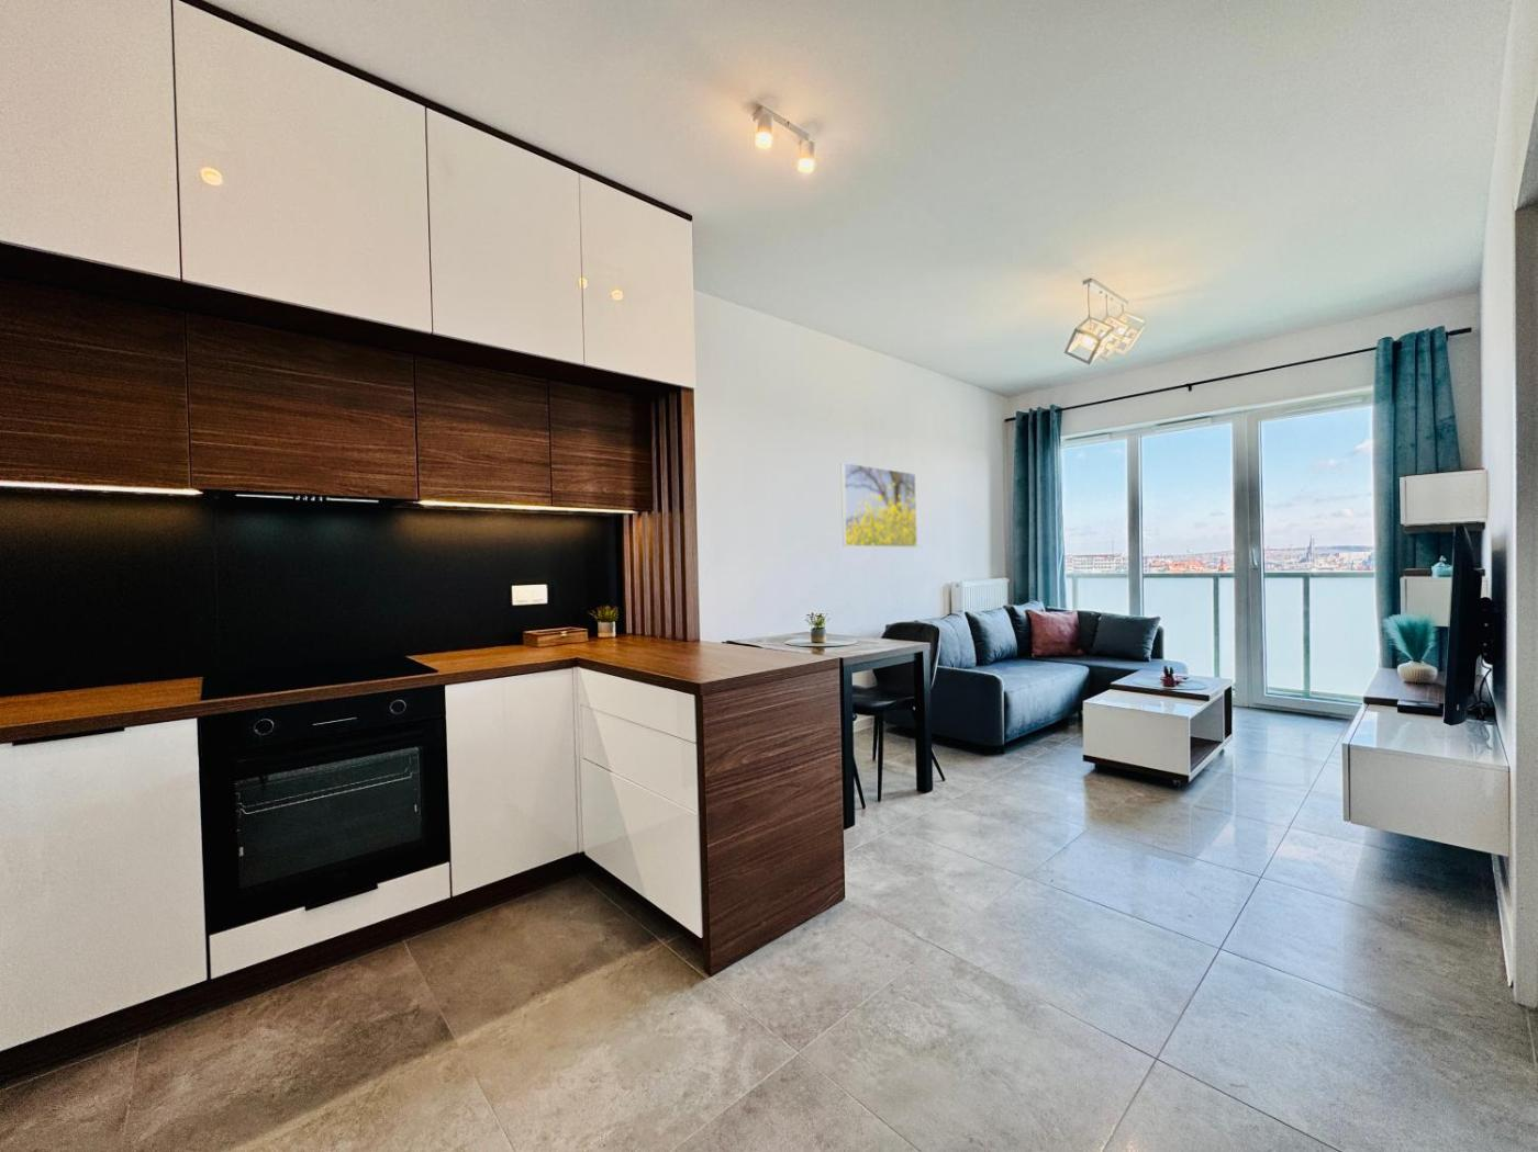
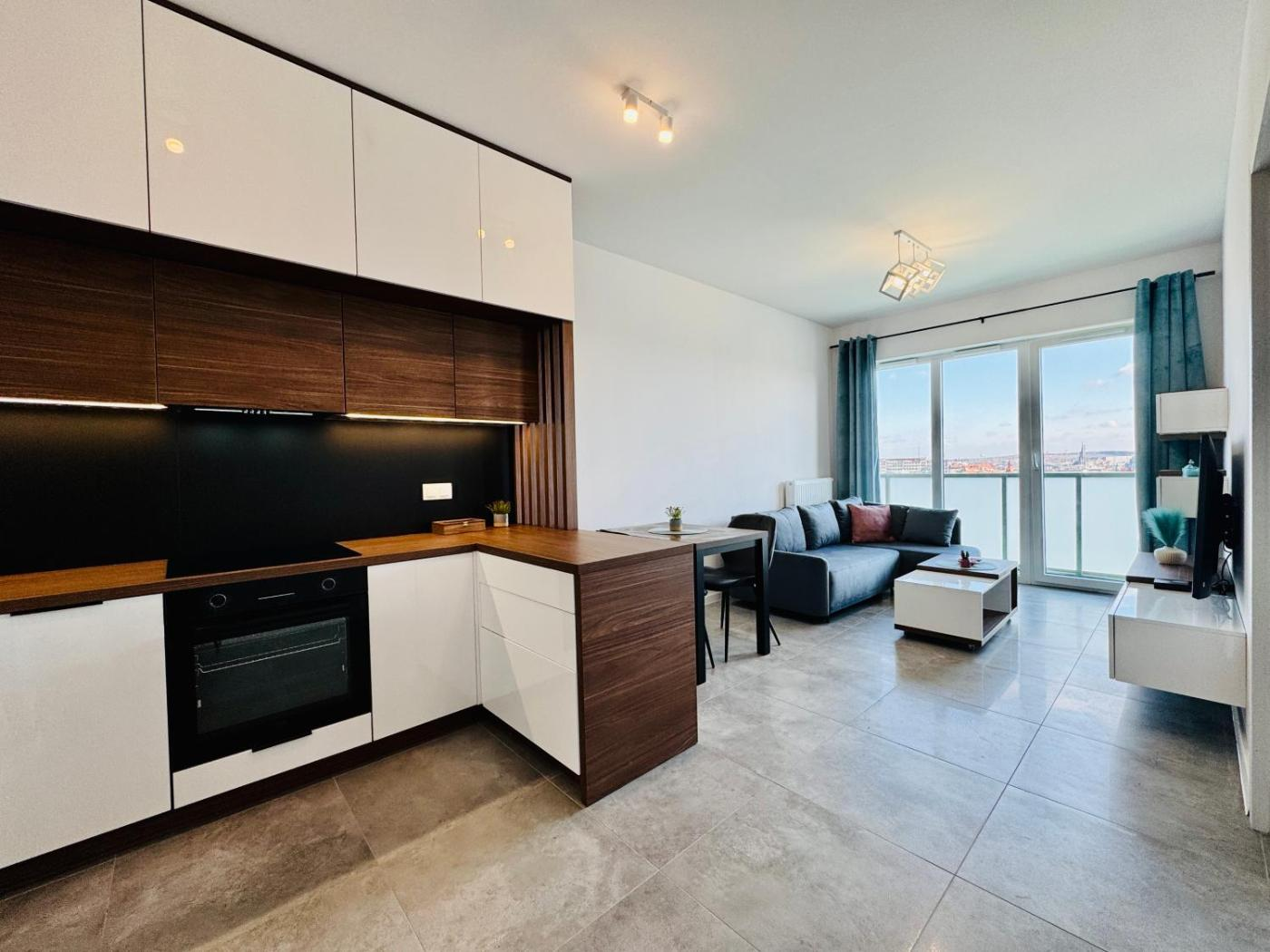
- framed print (882, 507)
